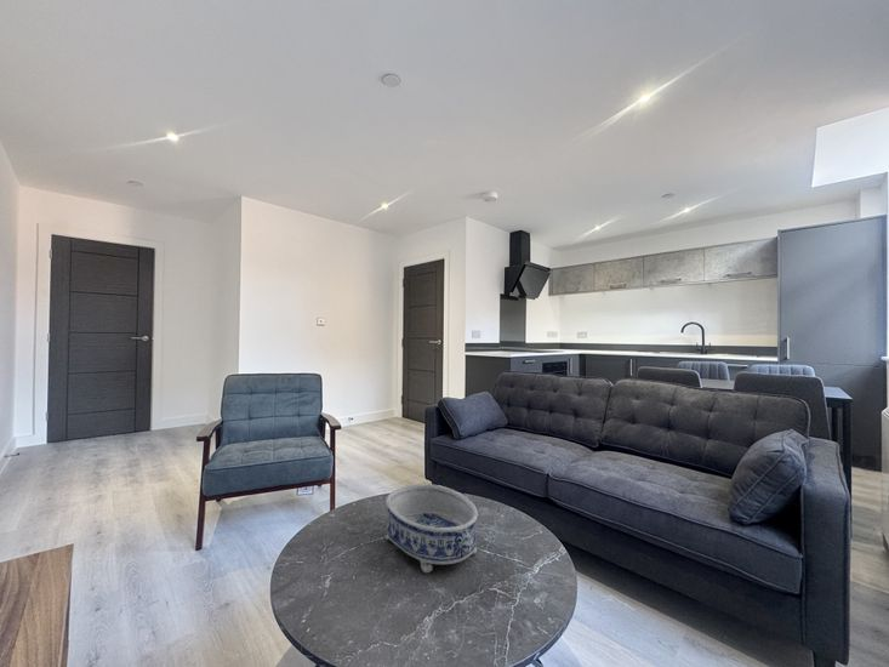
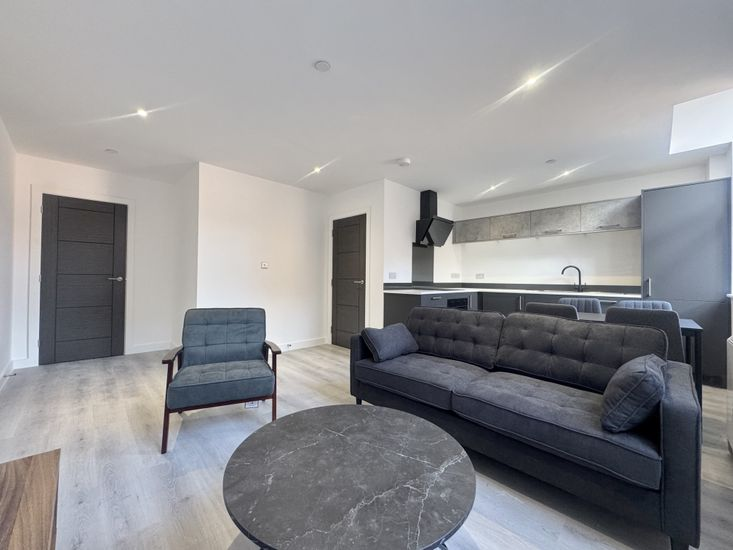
- decorative bowl (429, 524)
